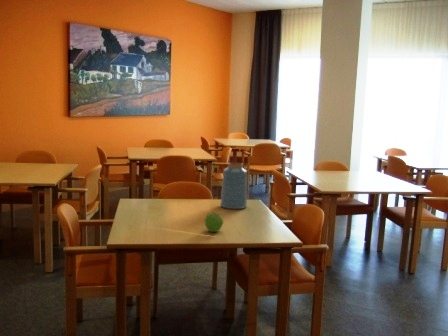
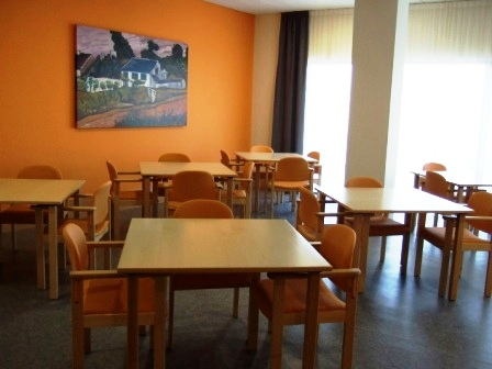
- fruit (213, 221)
- vase (234, 185)
